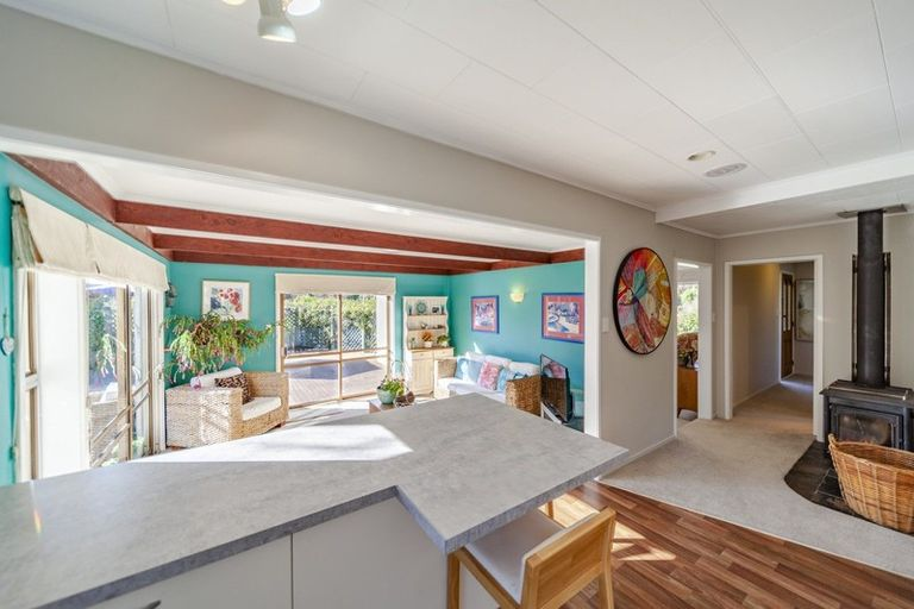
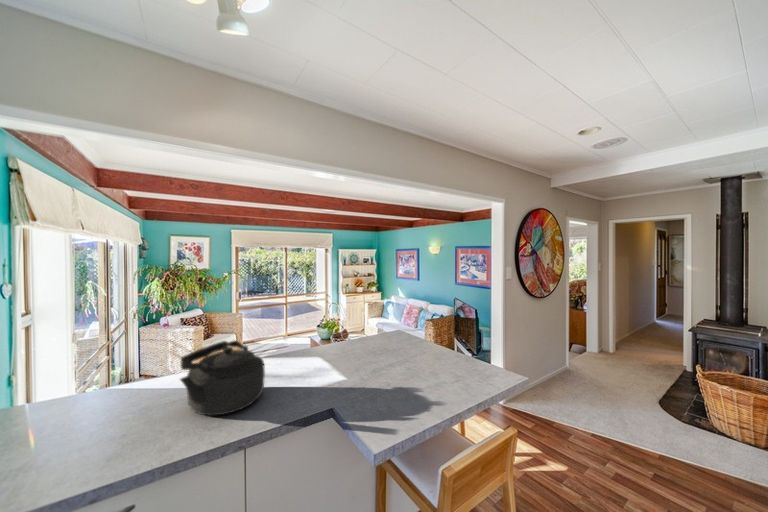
+ kettle (225, 374)
